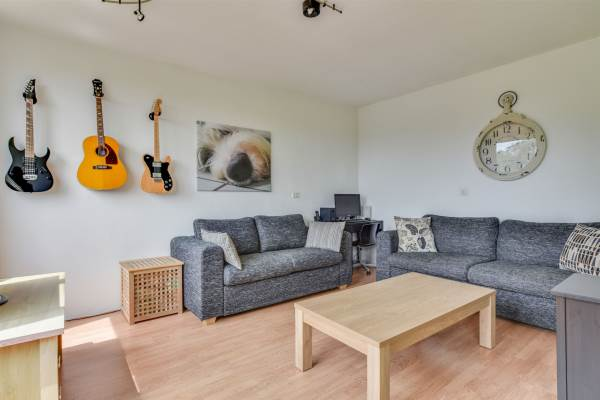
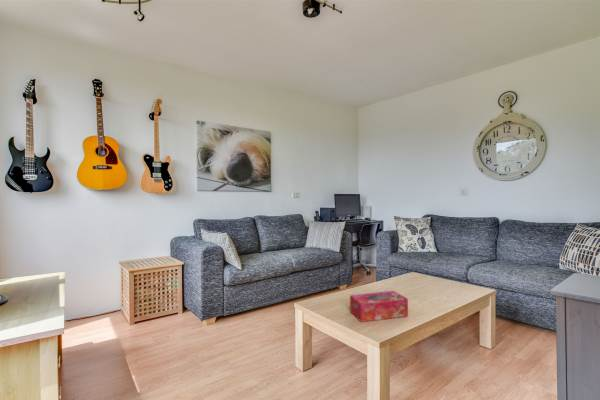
+ tissue box (378, 305)
